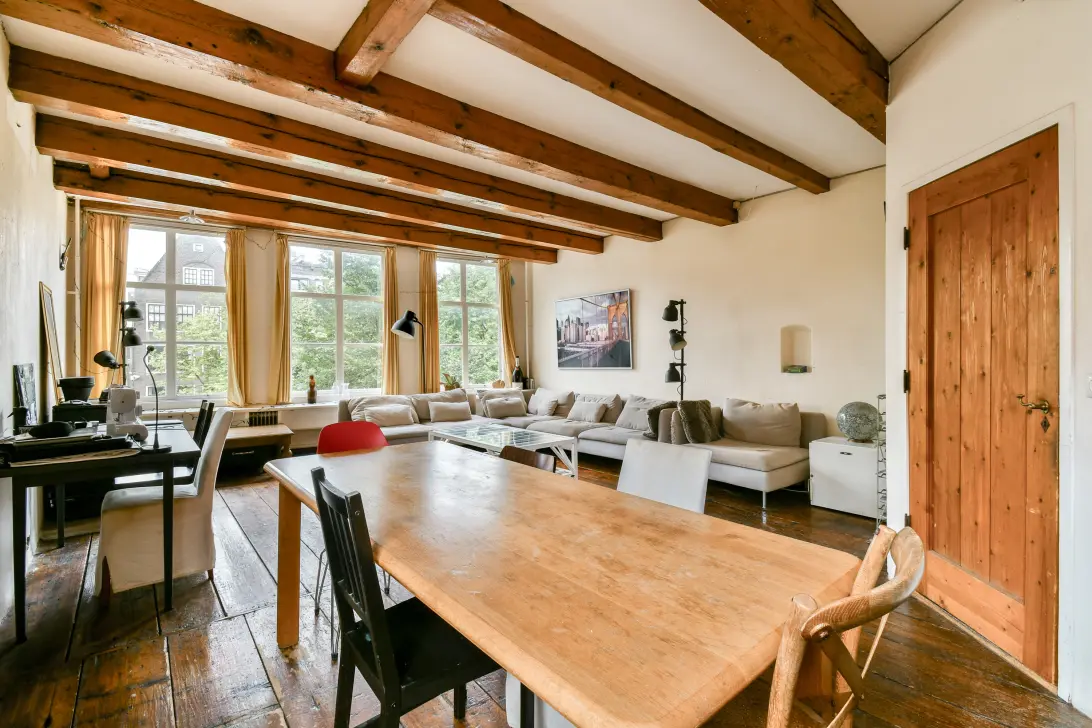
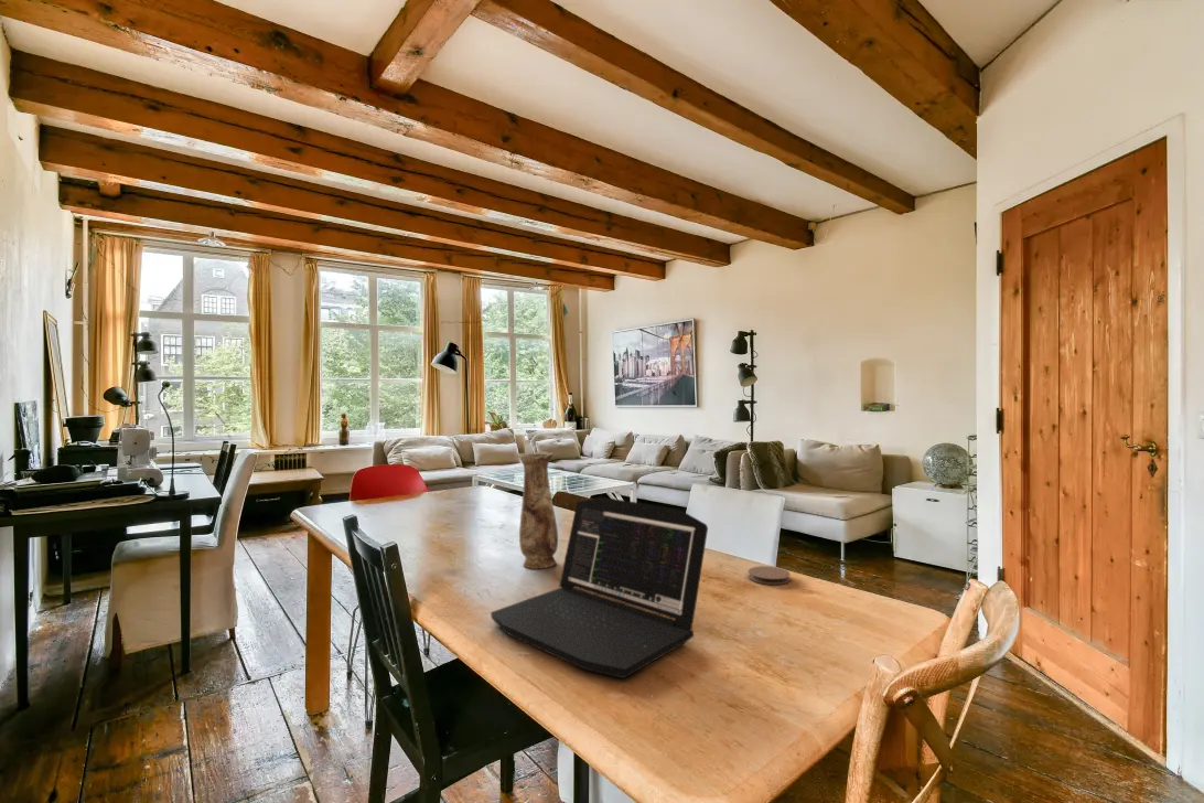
+ vase (537, 508)
+ laptop (593, 570)
+ coaster (768, 575)
